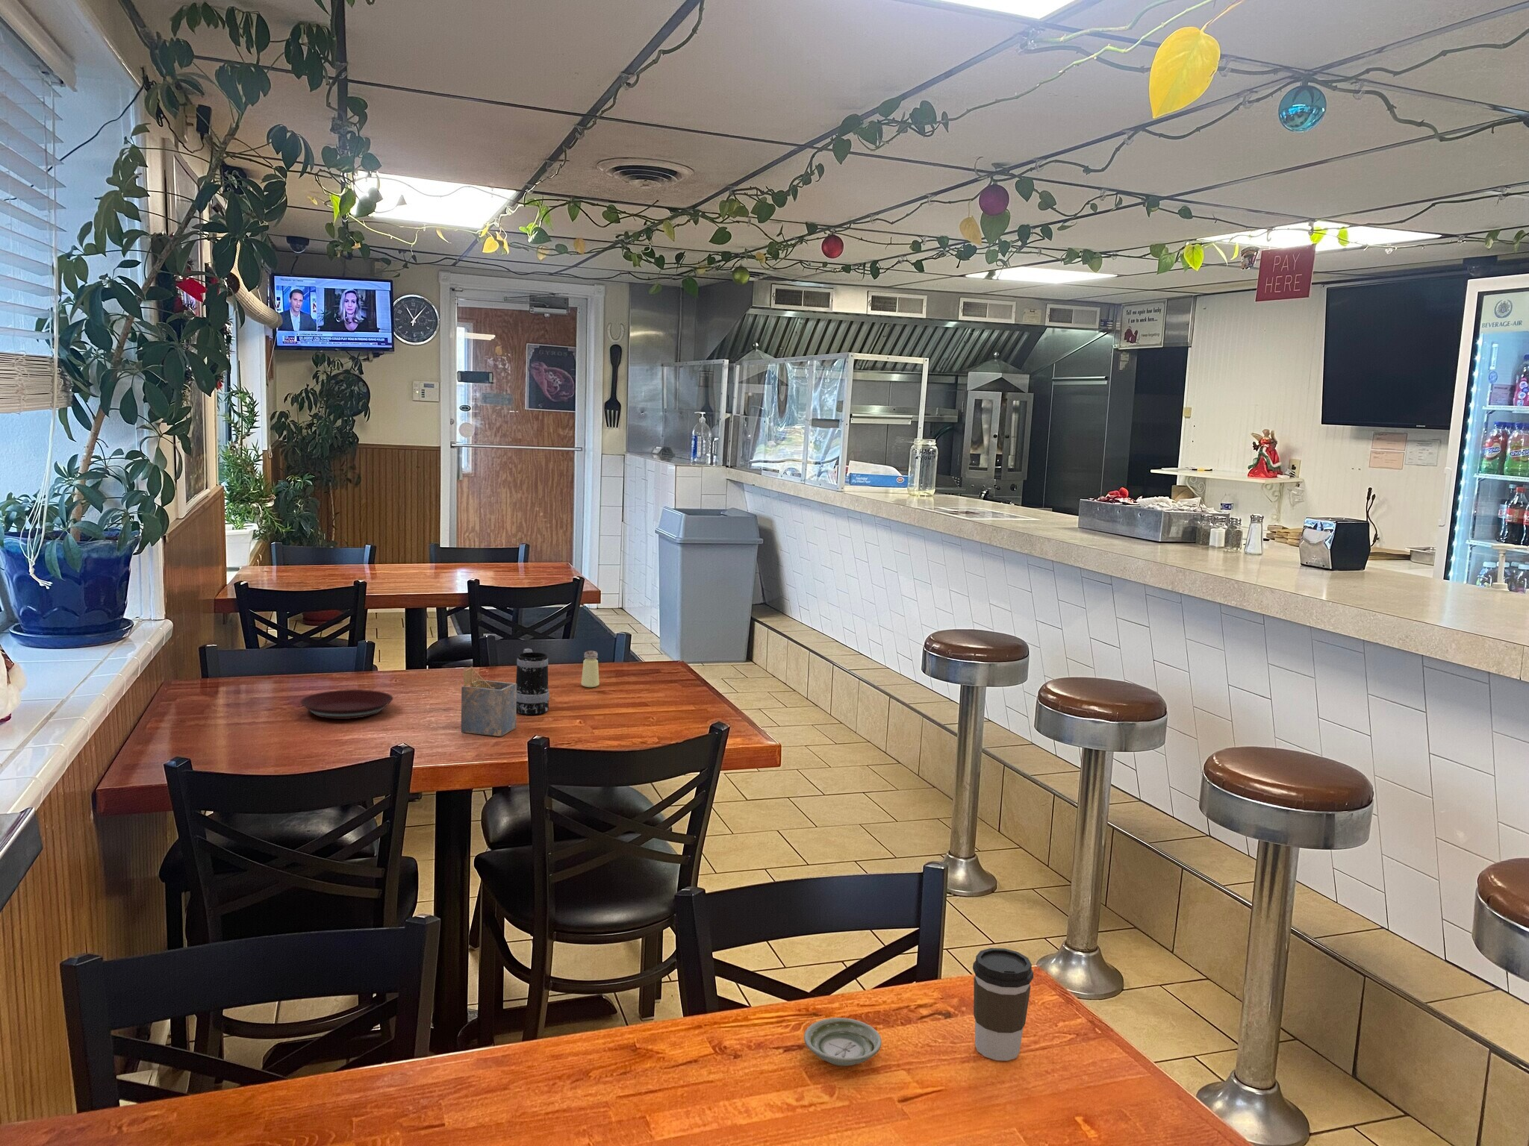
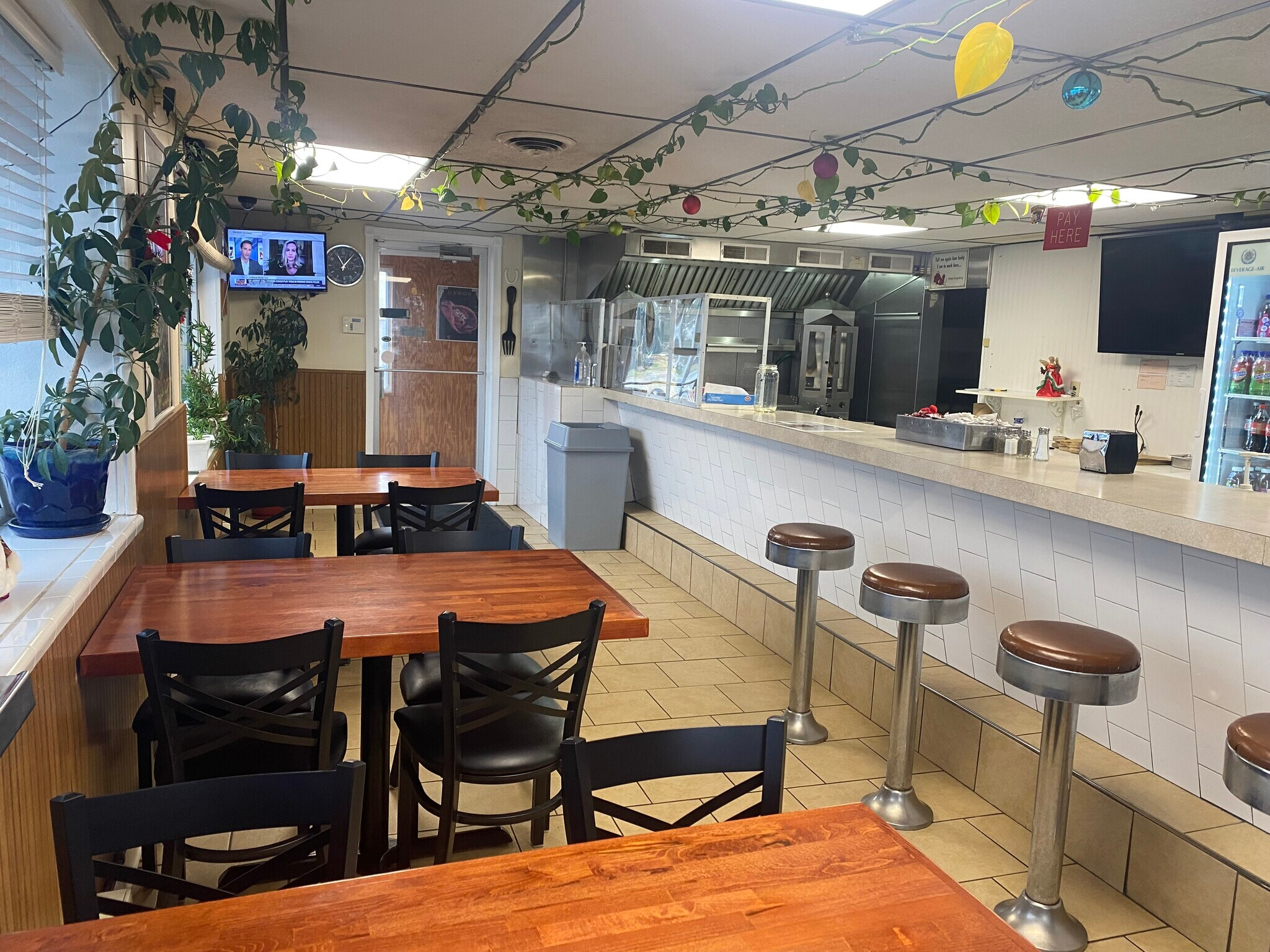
- napkin holder (489, 699)
- saucer (842, 1045)
- plate (347, 705)
- saltshaker (591, 668)
- coffee cup (1000, 1004)
- mug (531, 680)
